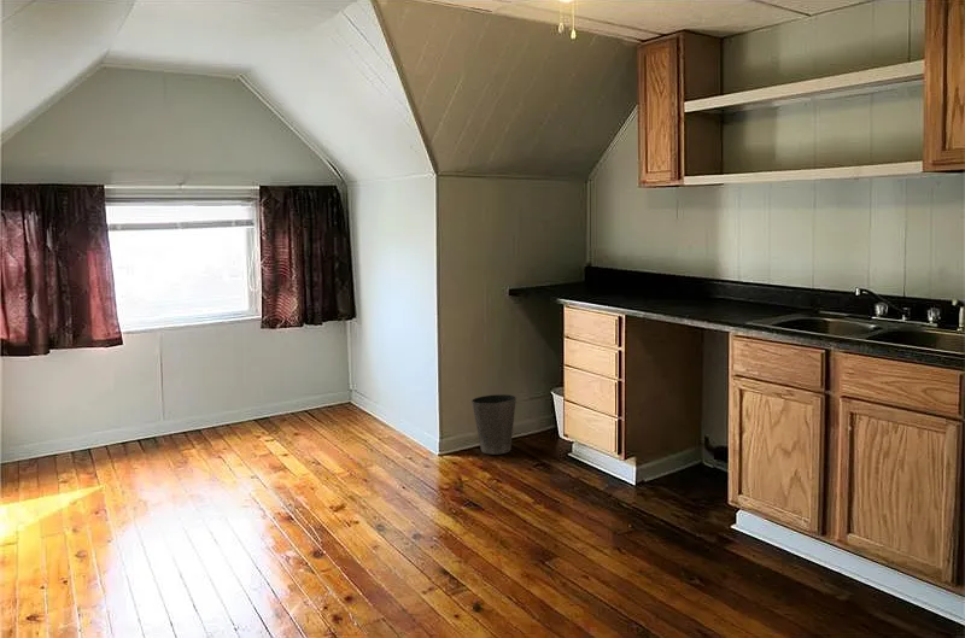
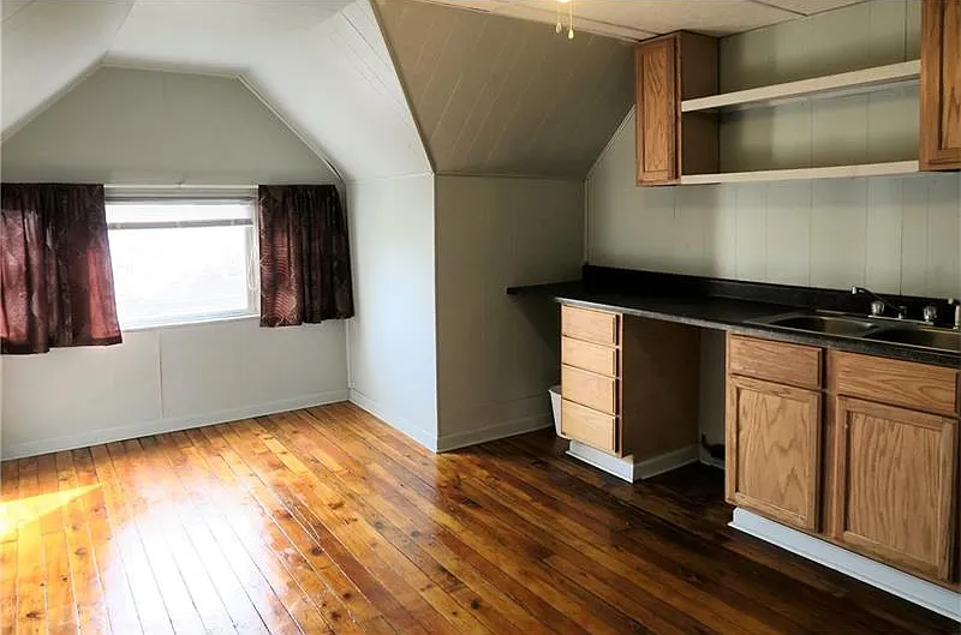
- waste basket (495, 425)
